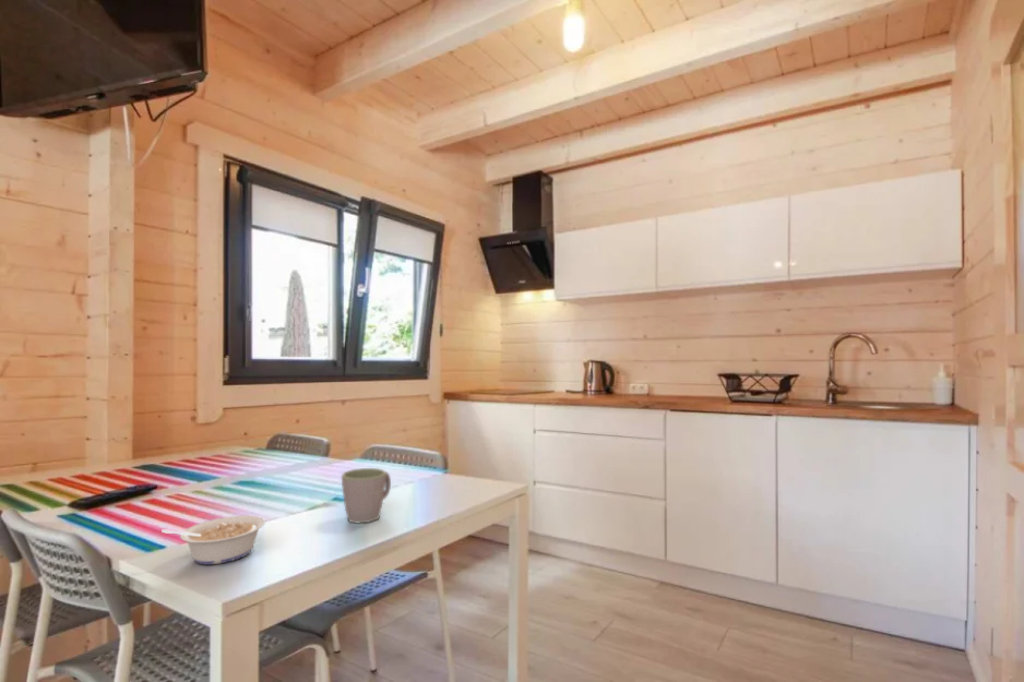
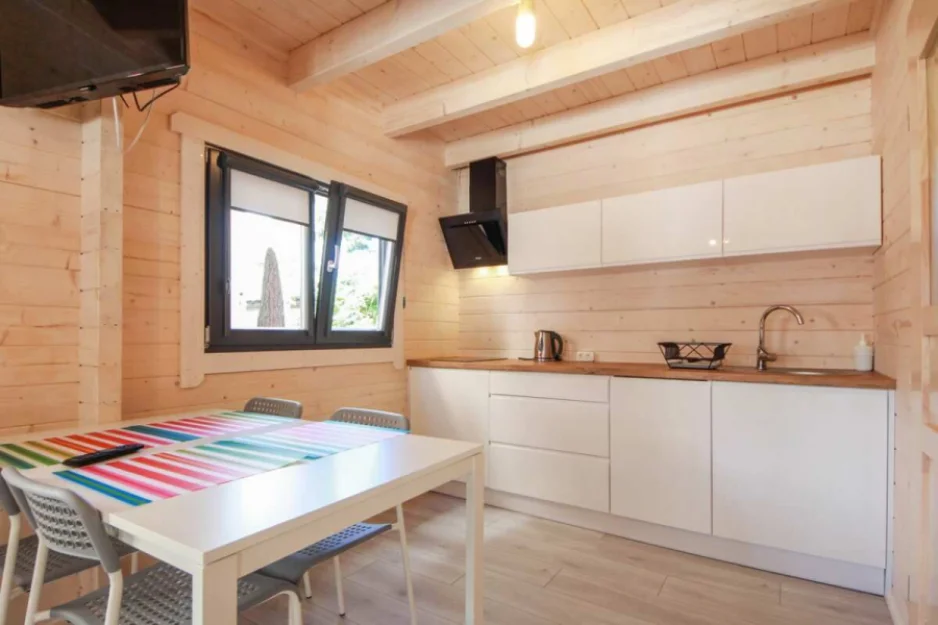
- mug (369, 493)
- legume (221, 539)
